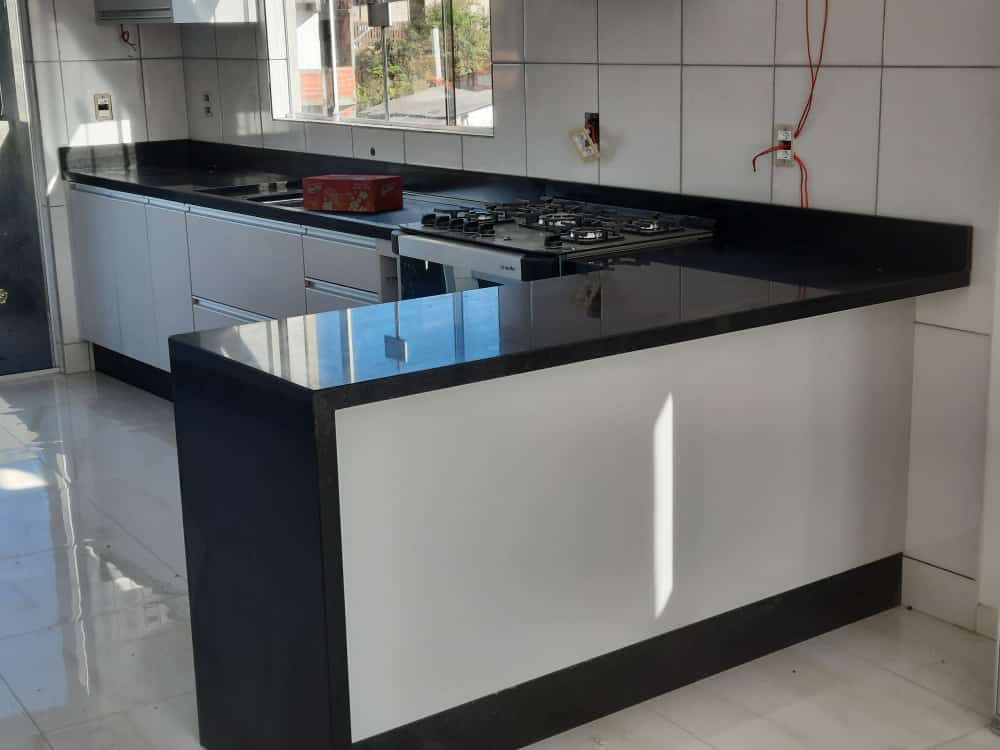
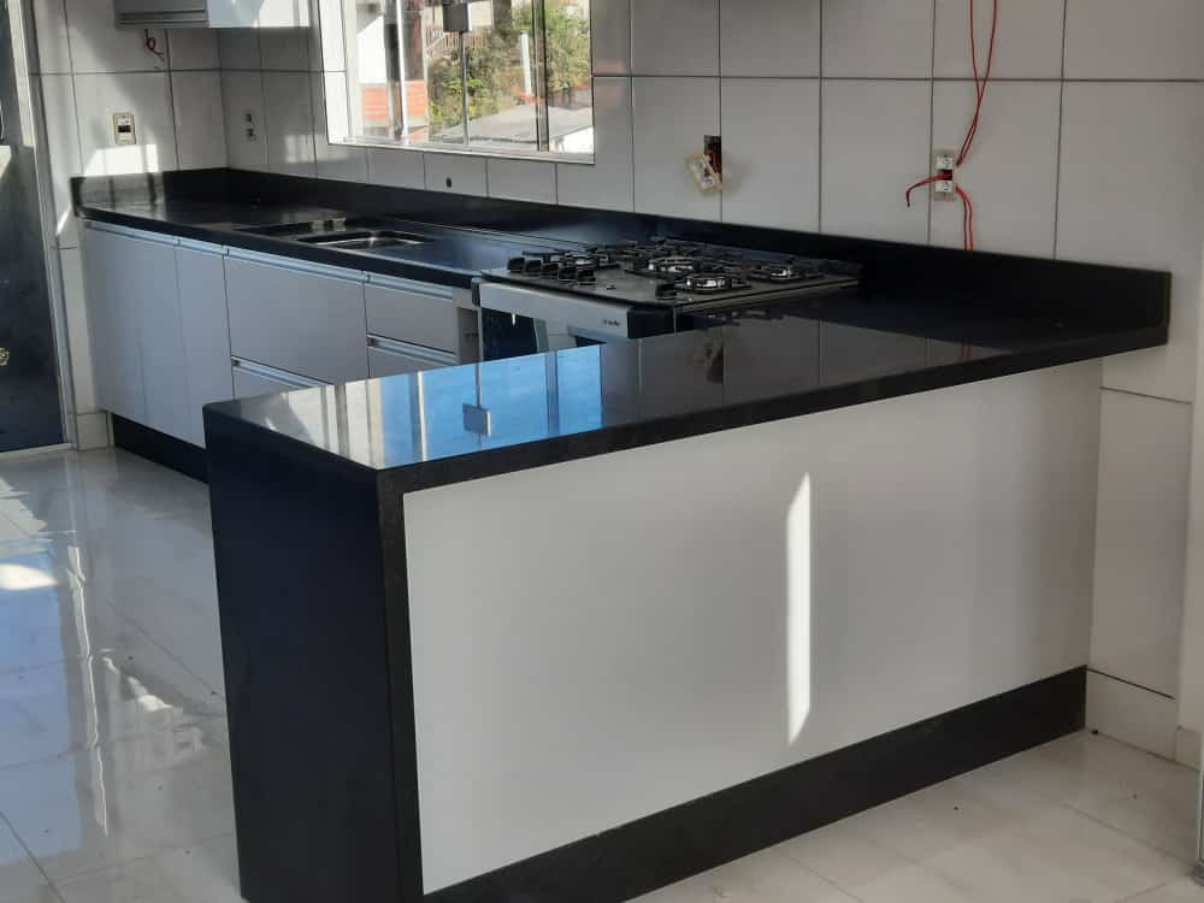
- tissue box (352, 192)
